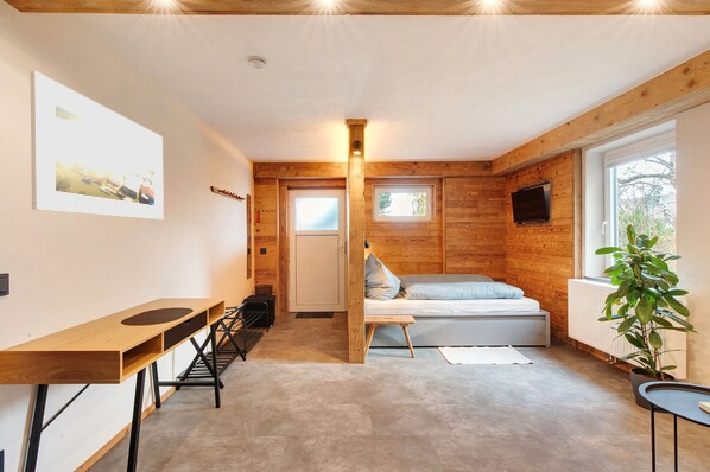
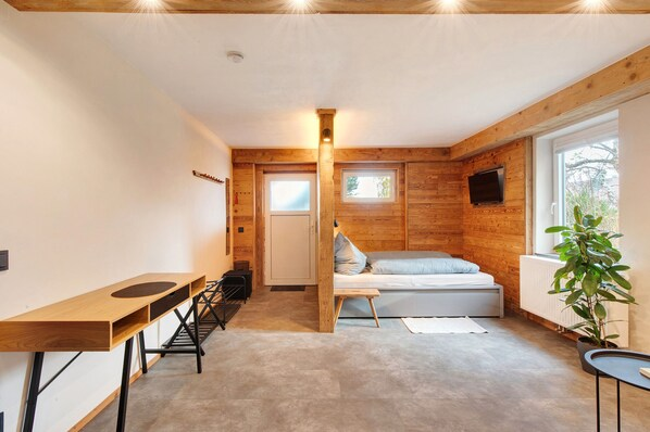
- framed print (113, 164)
